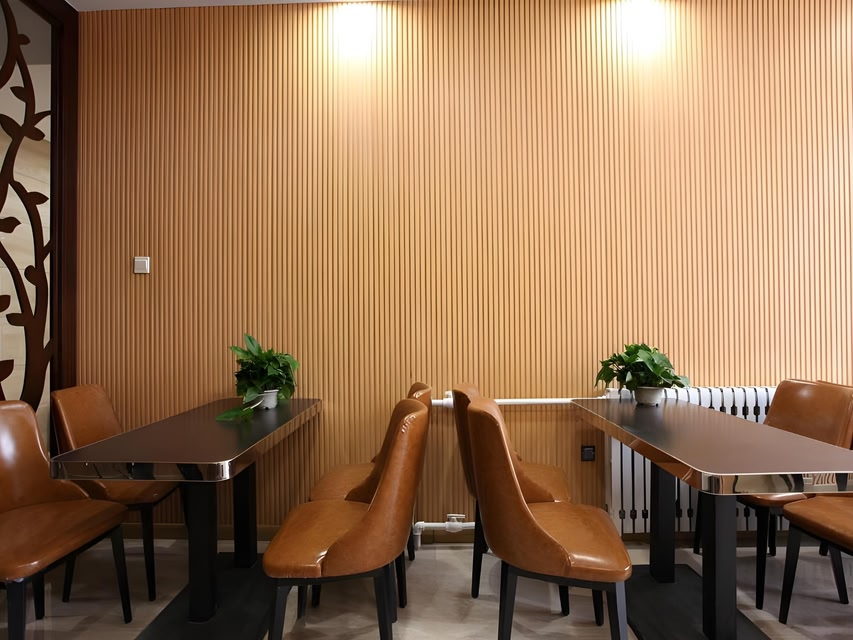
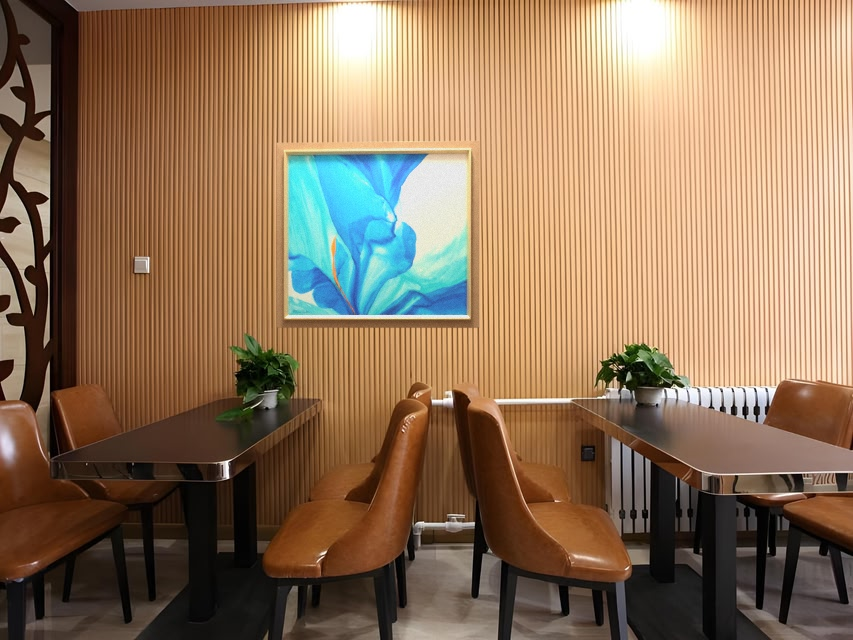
+ wall art (377, 234)
